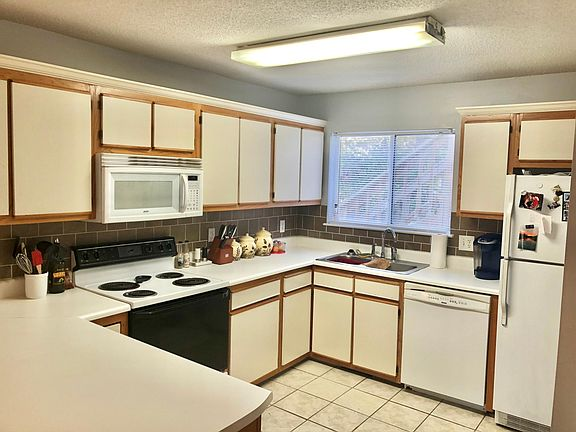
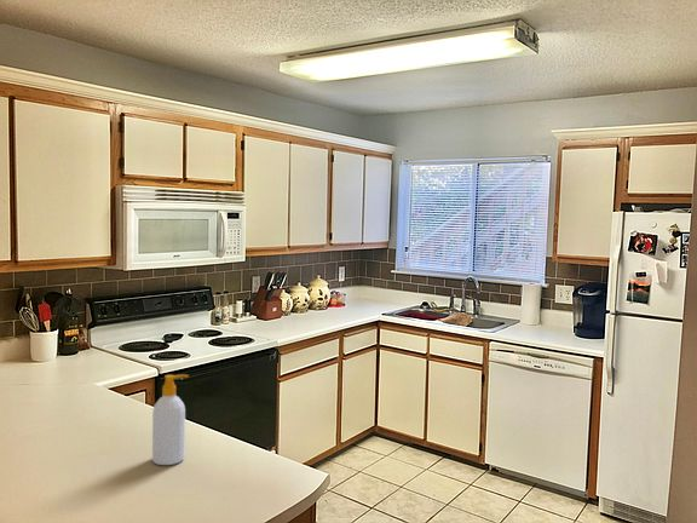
+ soap bottle (169, 416)
